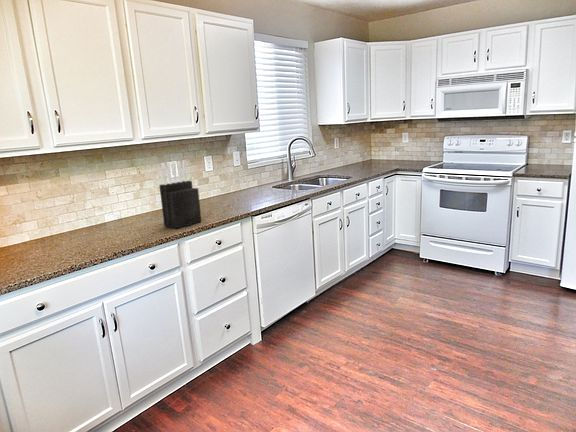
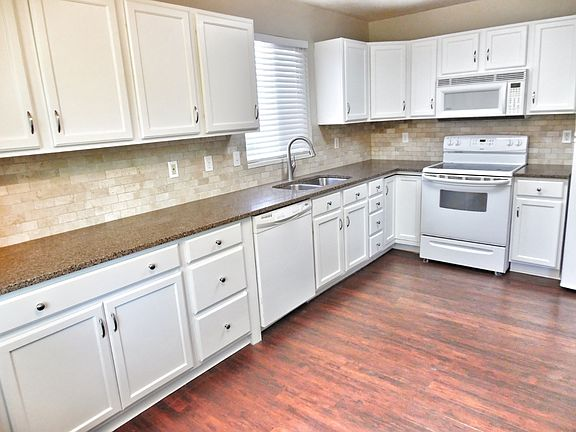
- knife block (181, 193)
